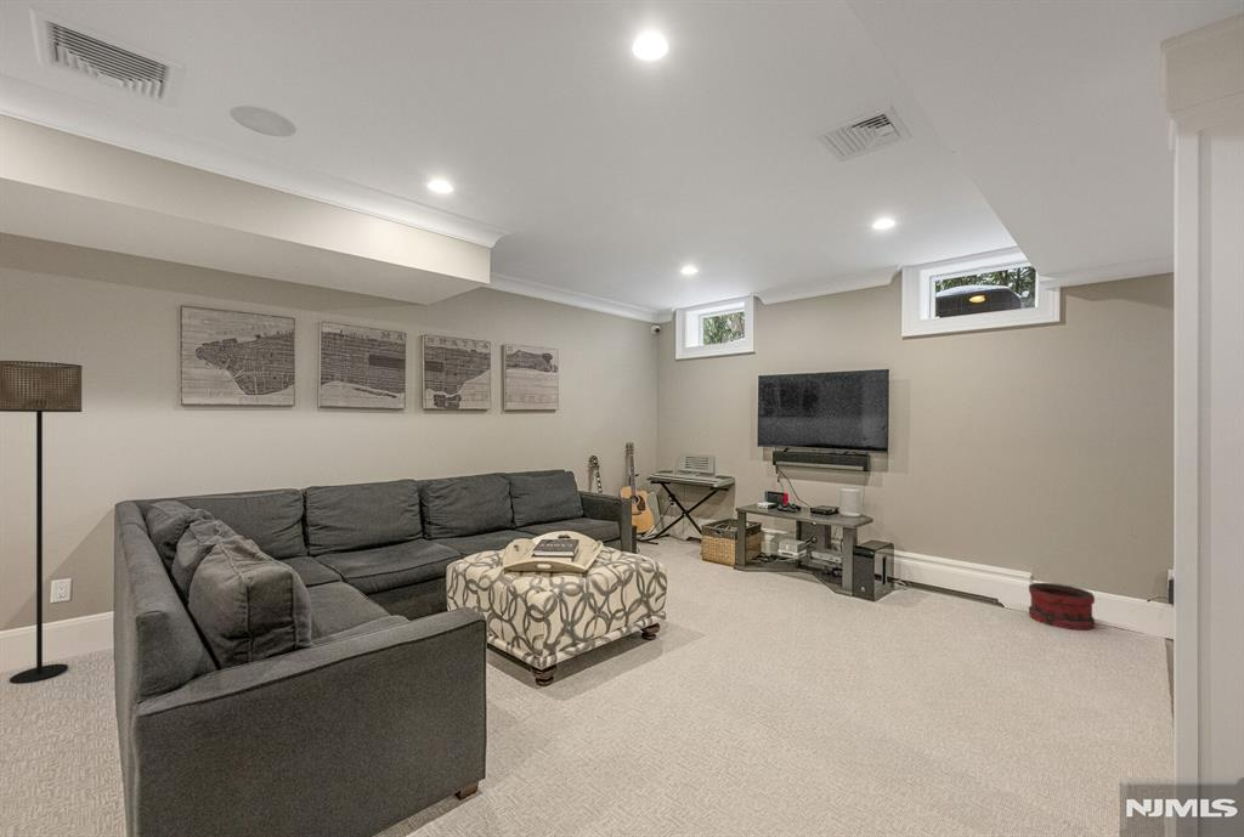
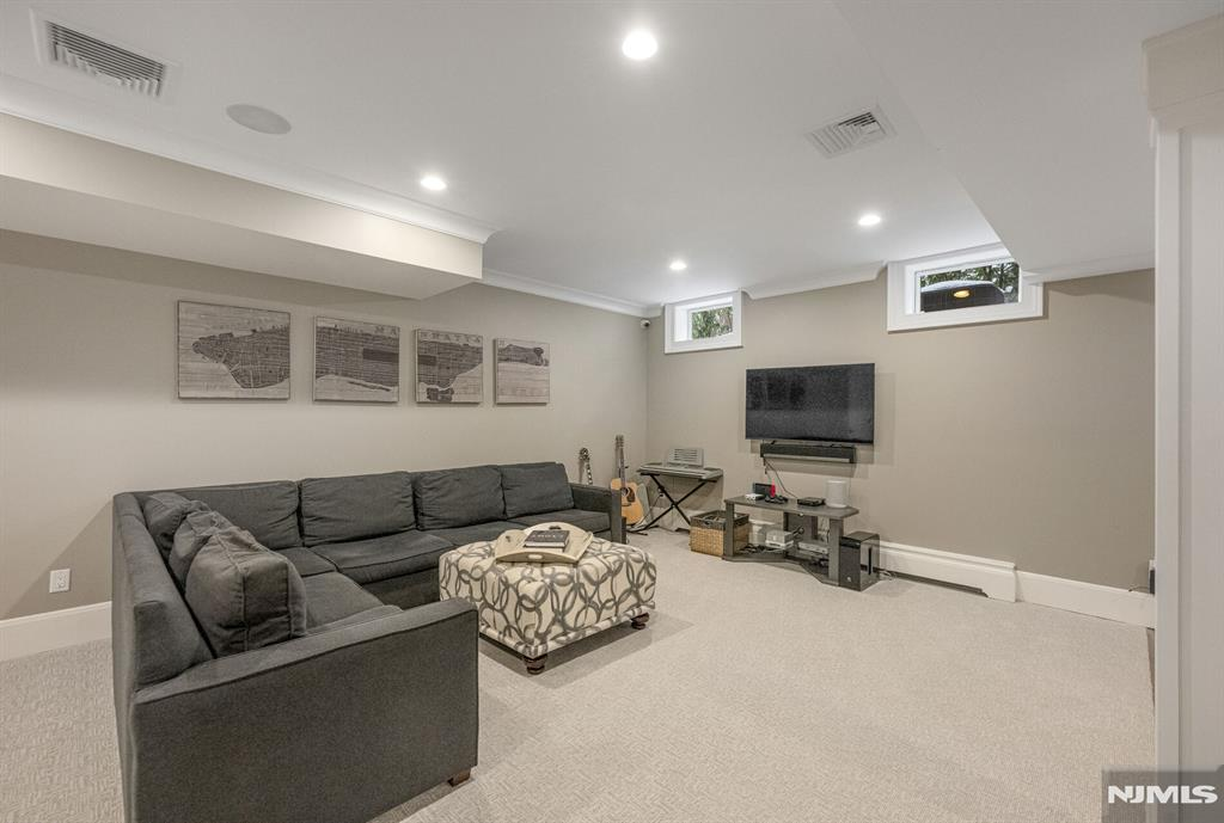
- floor lamp (39, 519)
- bucket (1061, 605)
